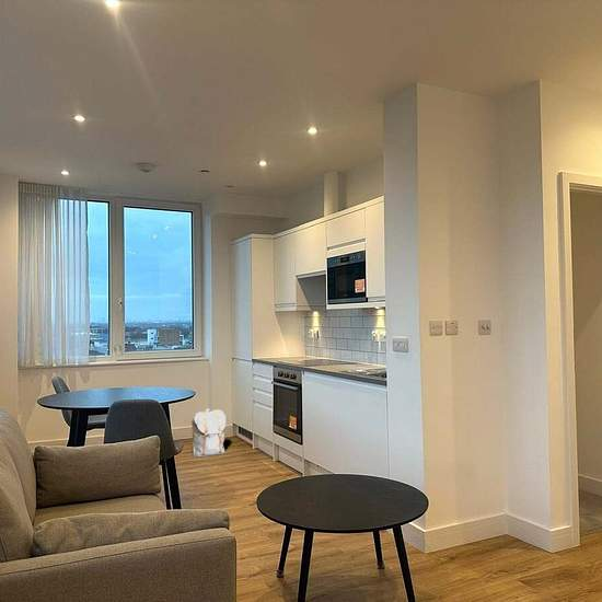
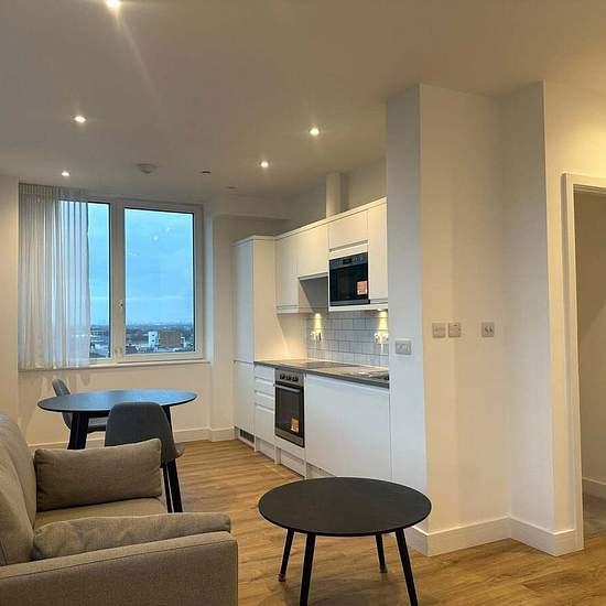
- backpack (208, 431)
